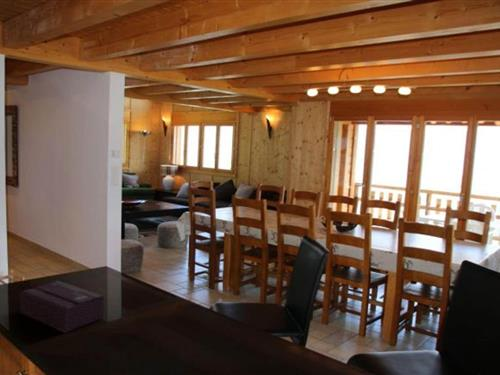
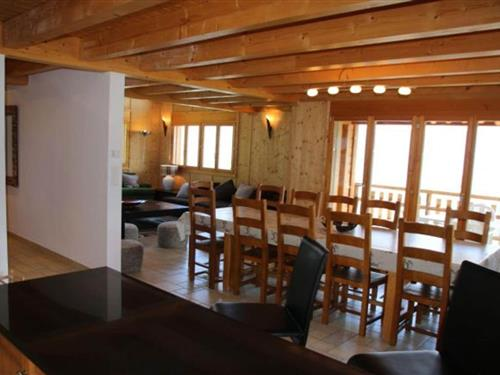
- tissue box (61, 304)
